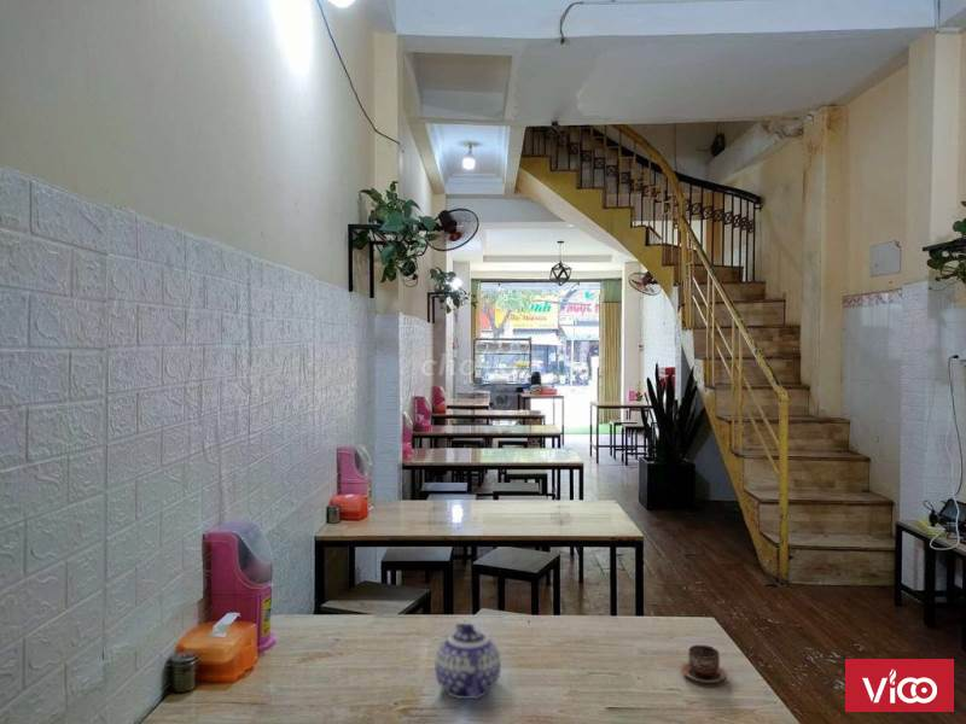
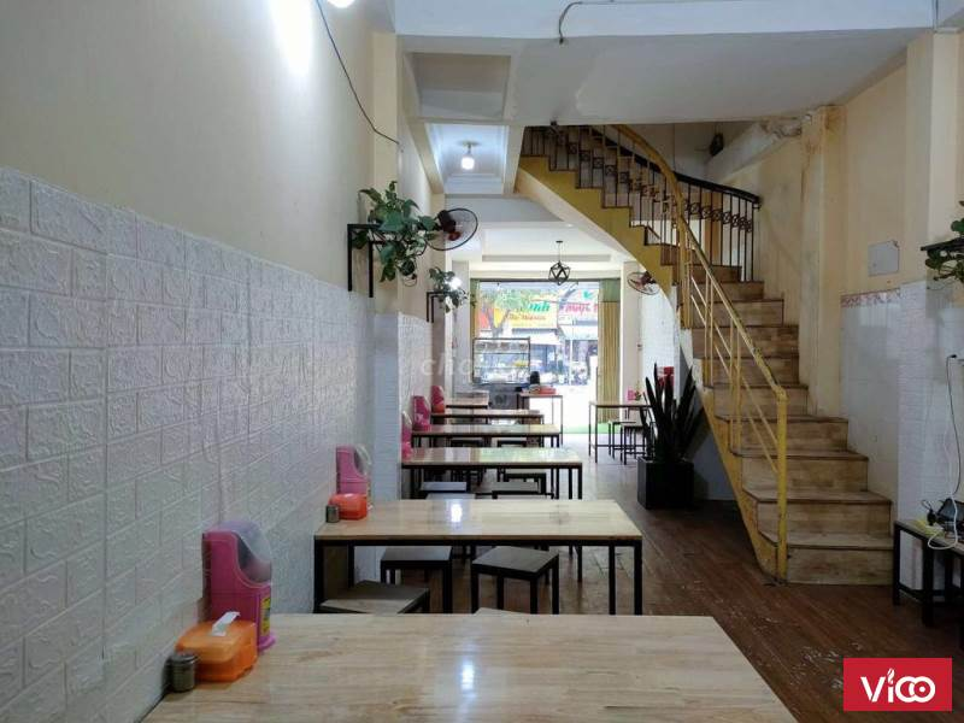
- teapot (467, 656)
- cup (704, 661)
